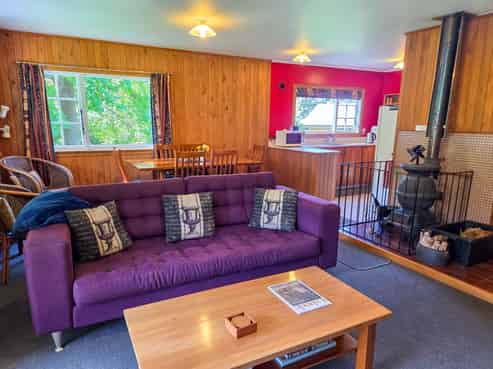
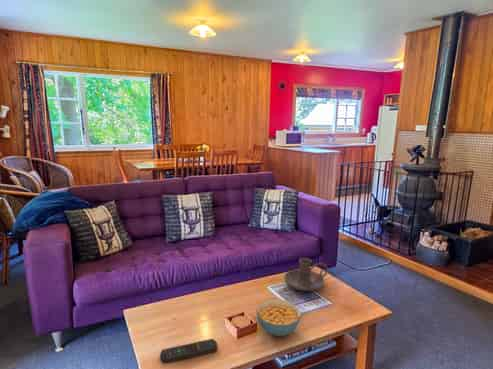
+ cereal bowl (277, 321)
+ remote control (189, 350)
+ candle holder (308, 271)
